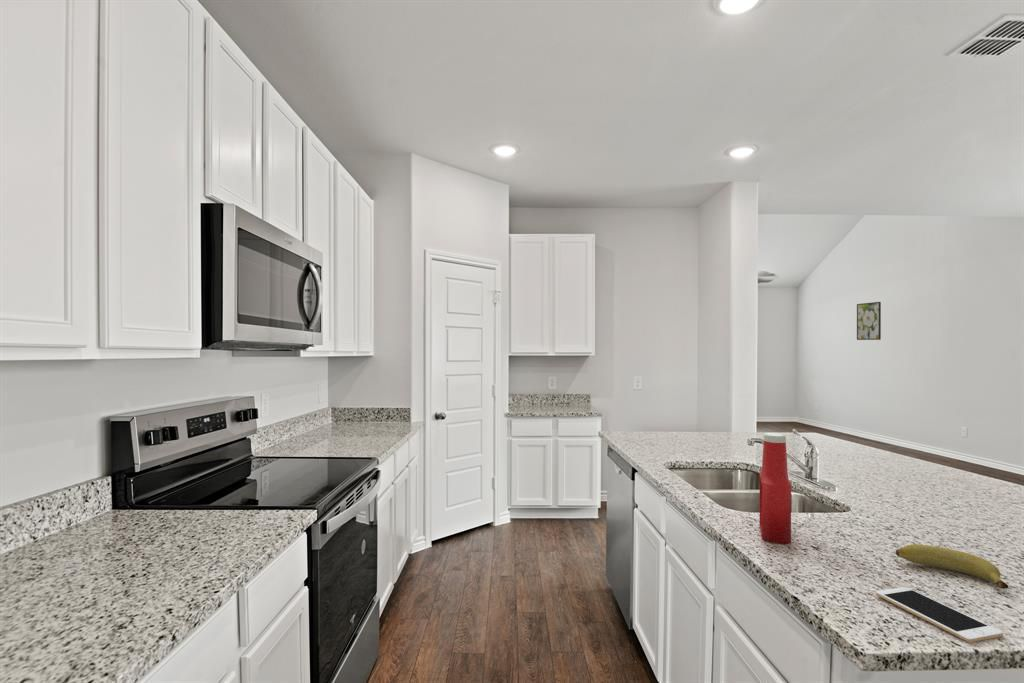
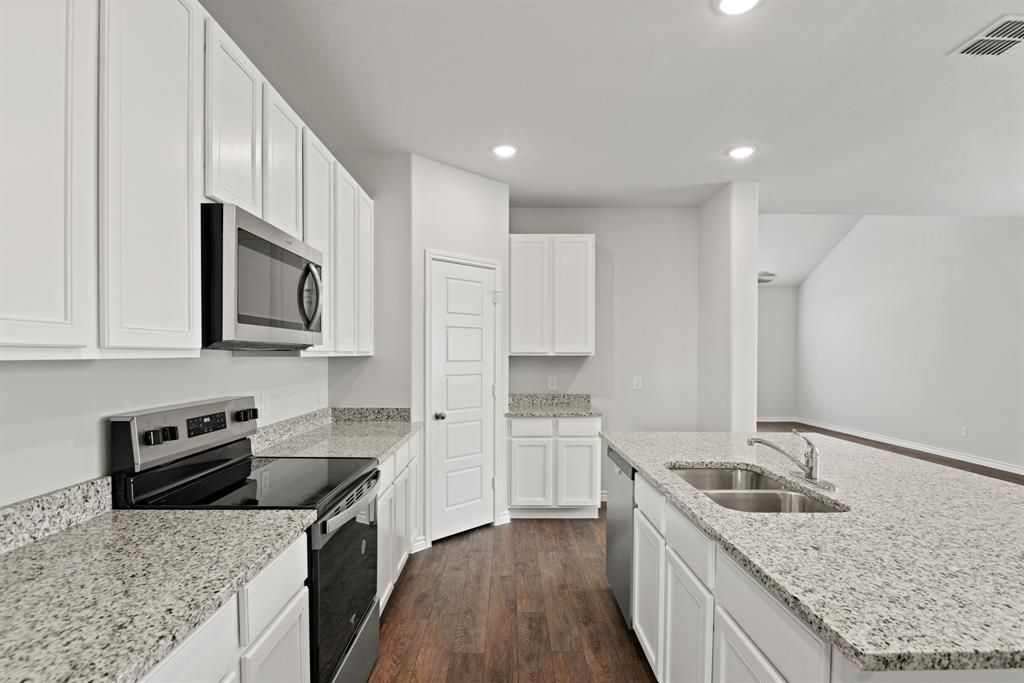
- banana (947, 563)
- soap bottle (774, 483)
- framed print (868, 321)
- cell phone (934, 612)
